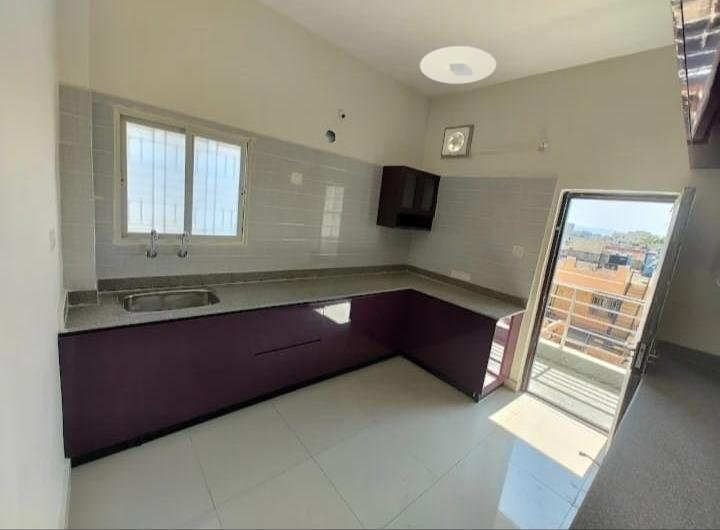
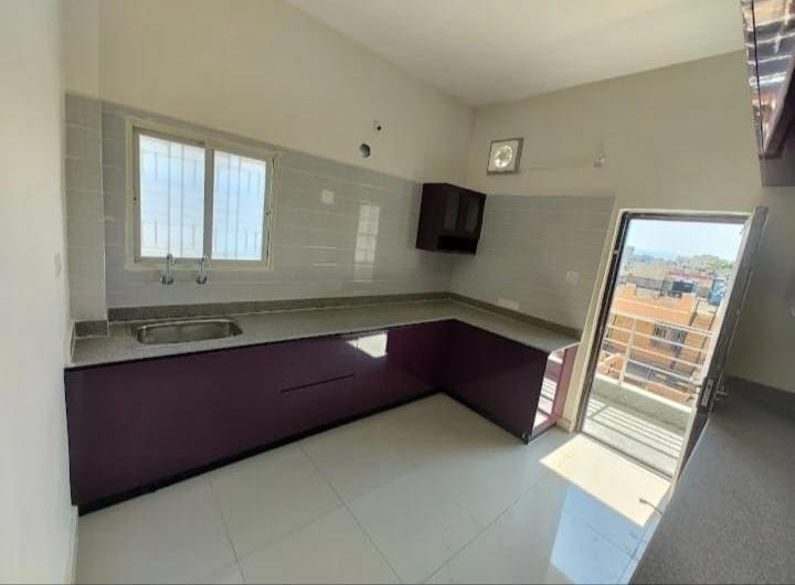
- ceiling light (457, 63)
